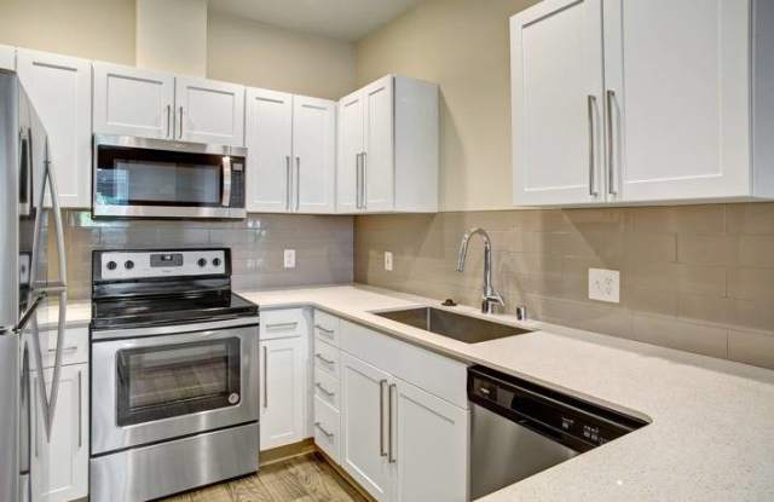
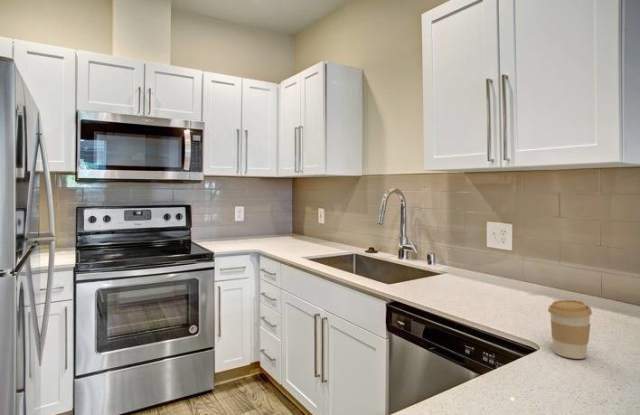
+ coffee cup (569, 327)
